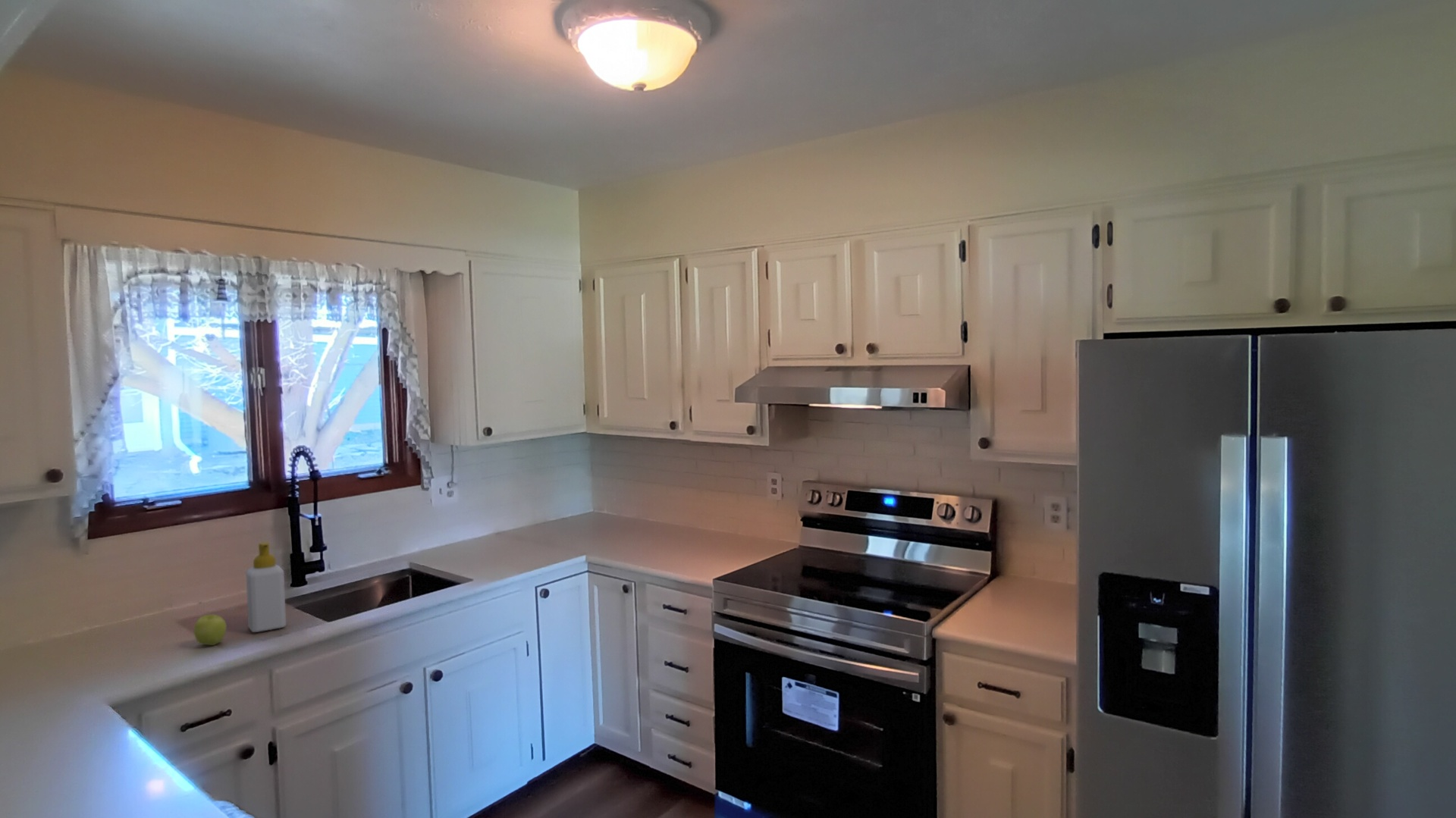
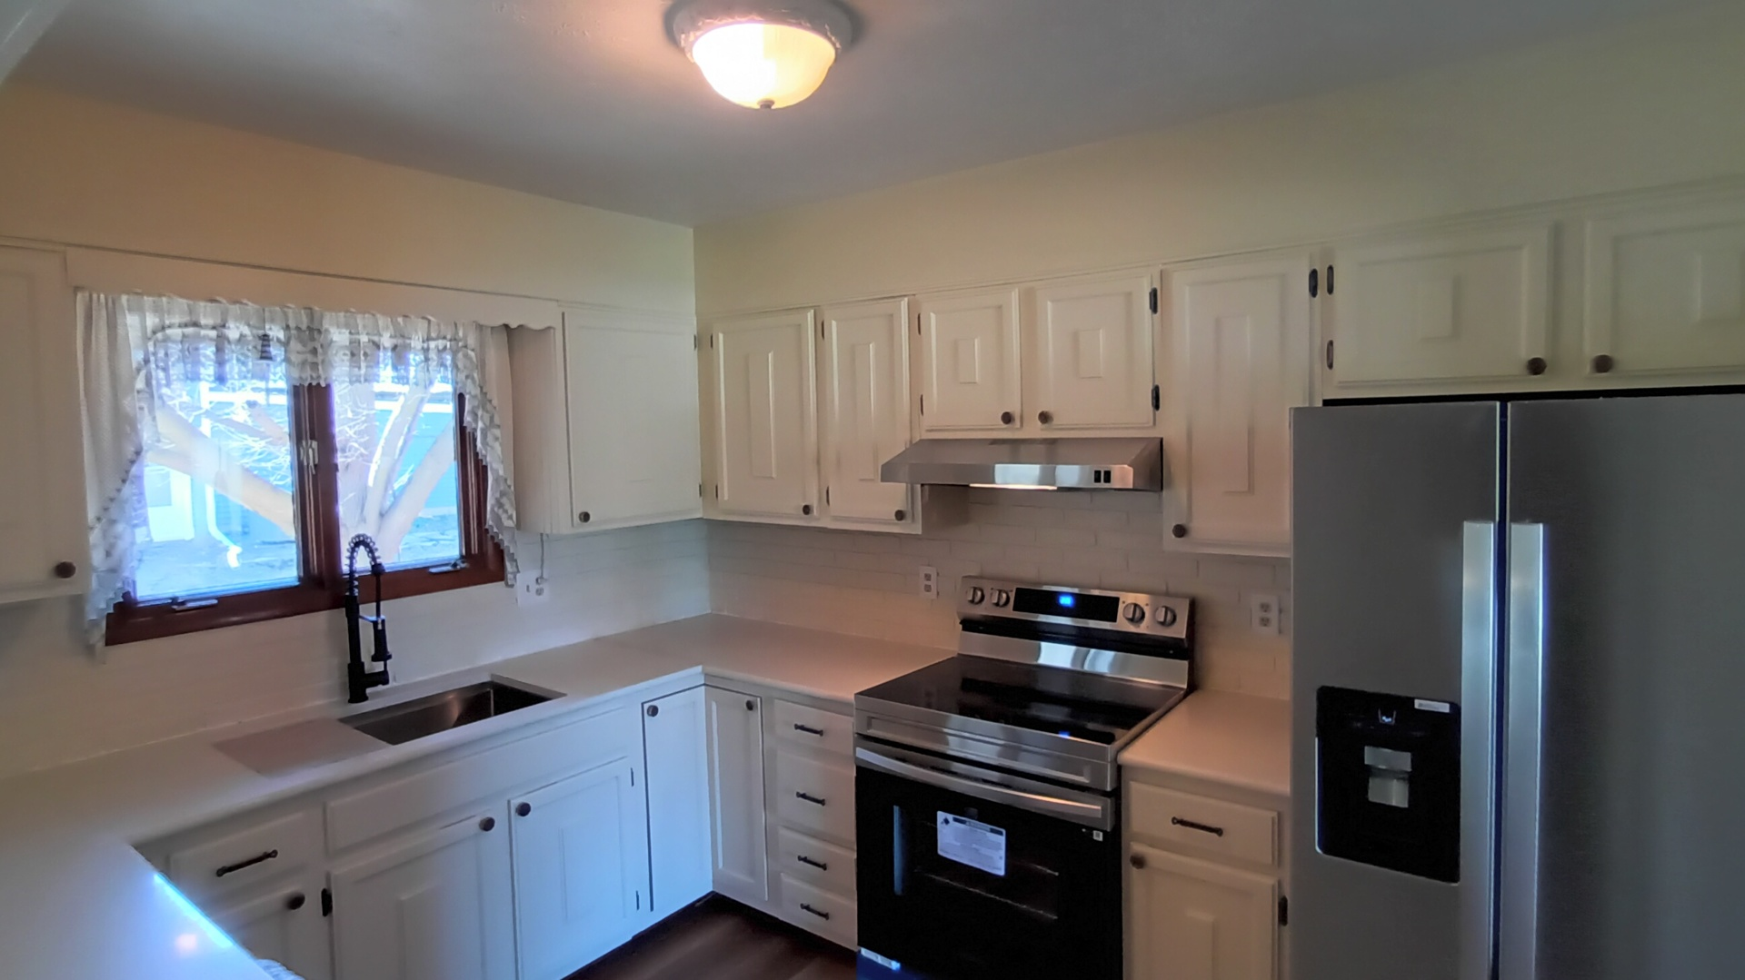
- apple (209, 630)
- soap bottle (265, 585)
